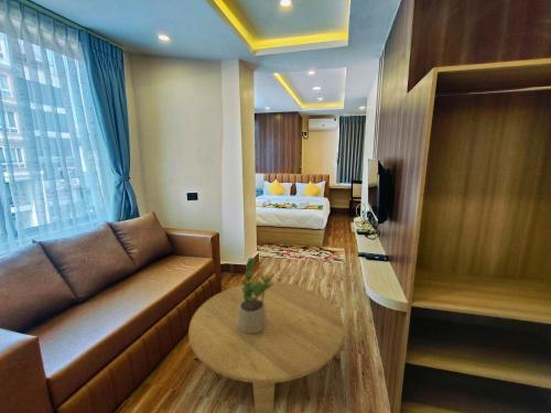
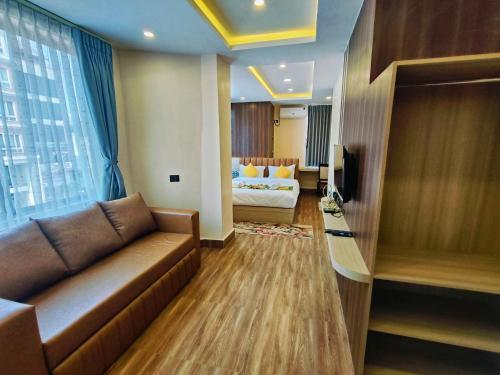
- potted plant (255, 290)
- coffee table (267, 336)
